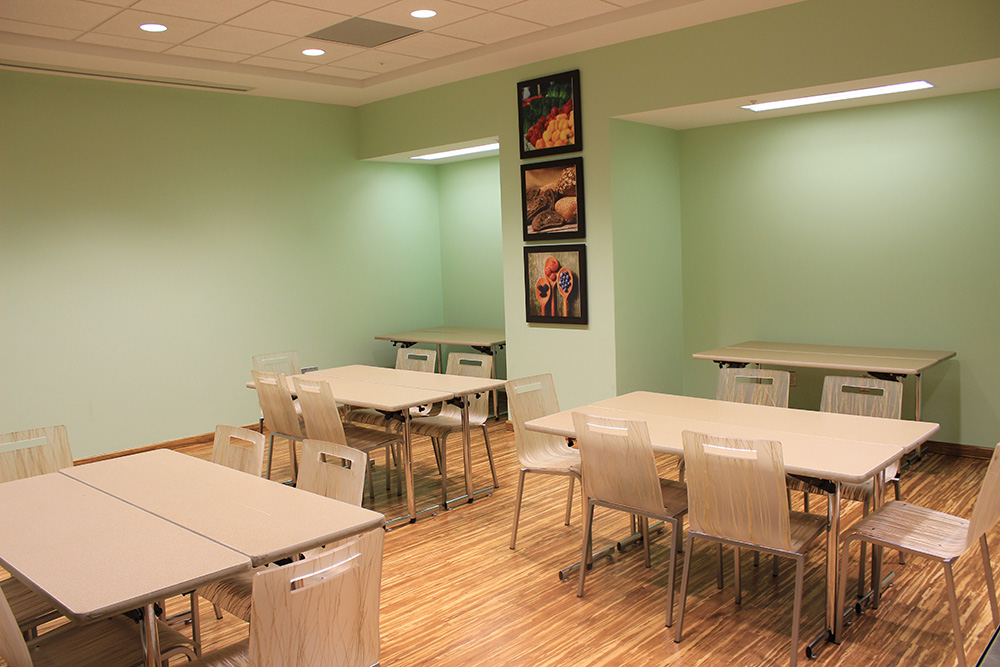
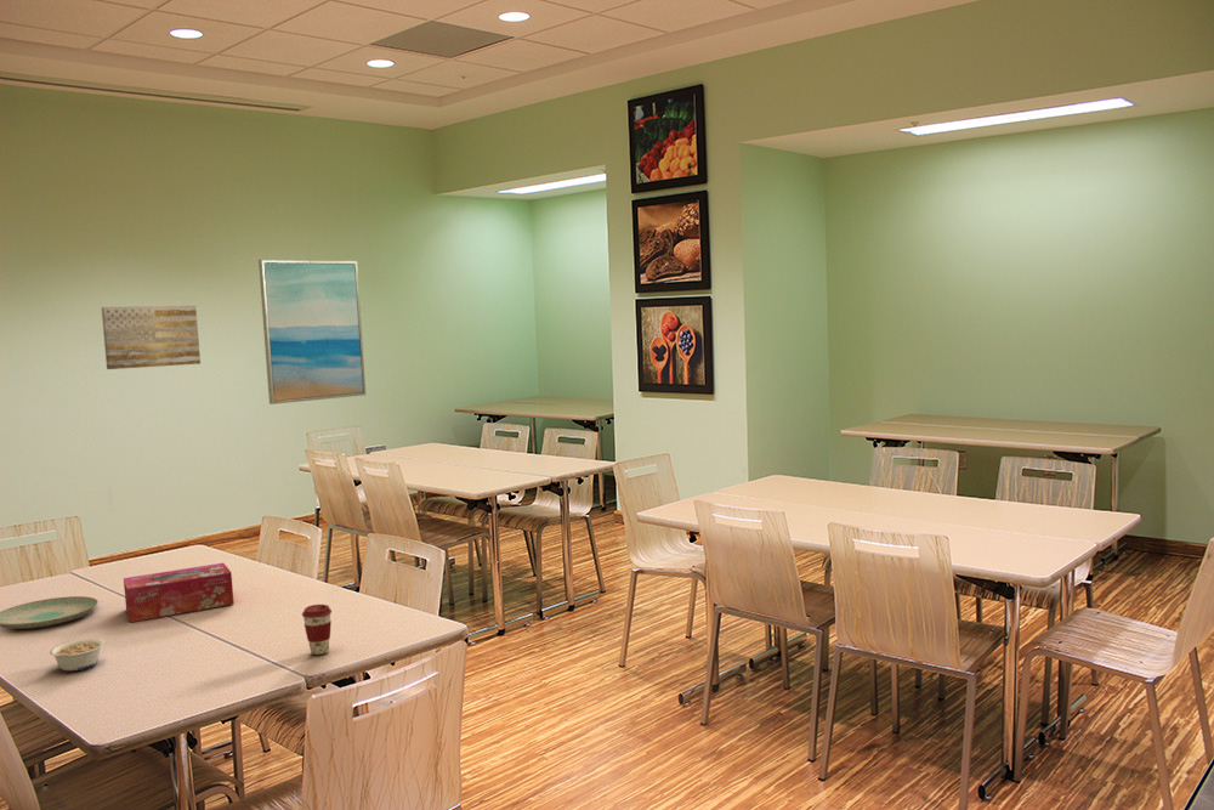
+ coffee cup (318, 629)
+ tissue box (178, 590)
+ wall art (314, 330)
+ wall art (152, 336)
+ plate (46, 612)
+ legume (78, 655)
